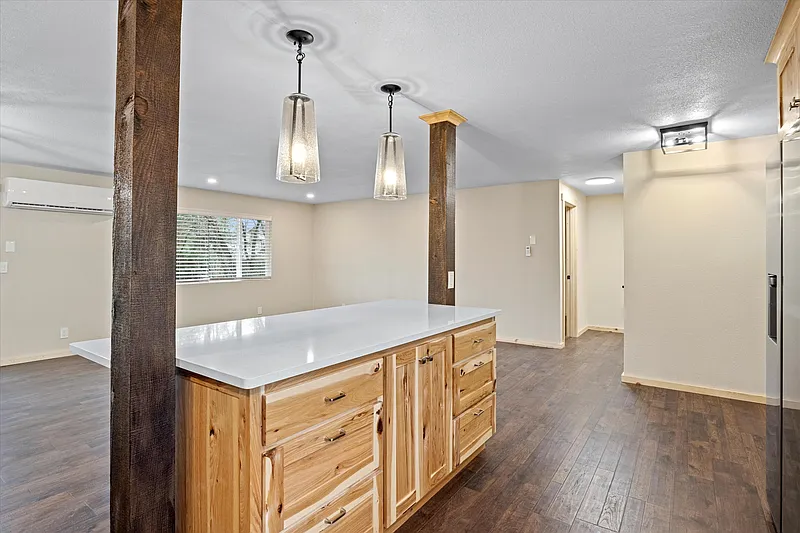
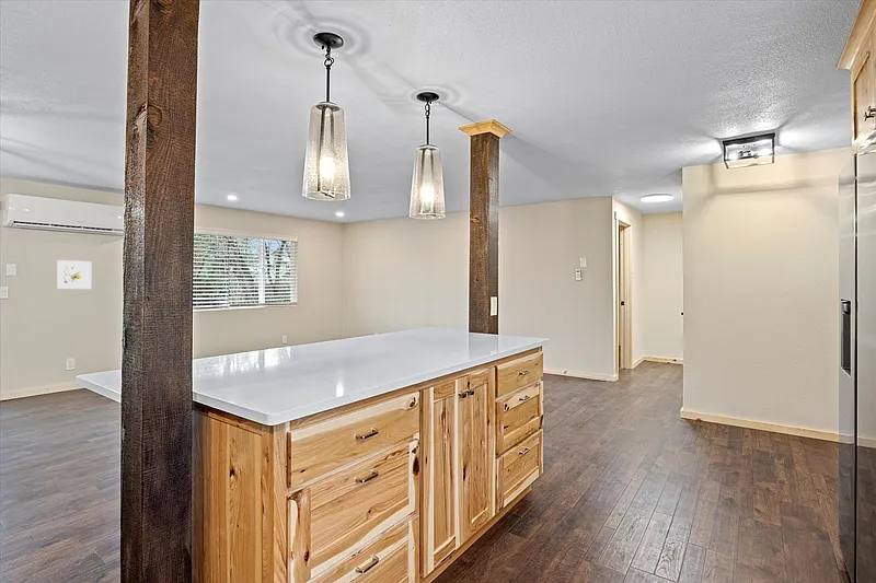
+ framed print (74, 275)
